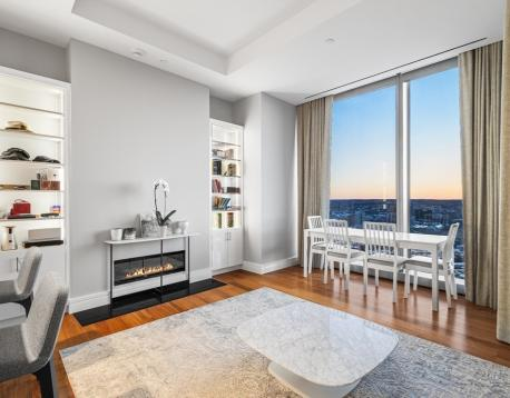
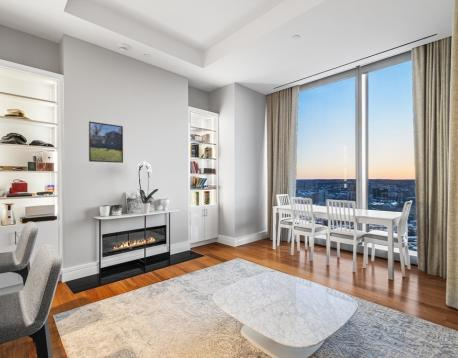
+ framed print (106, 143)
